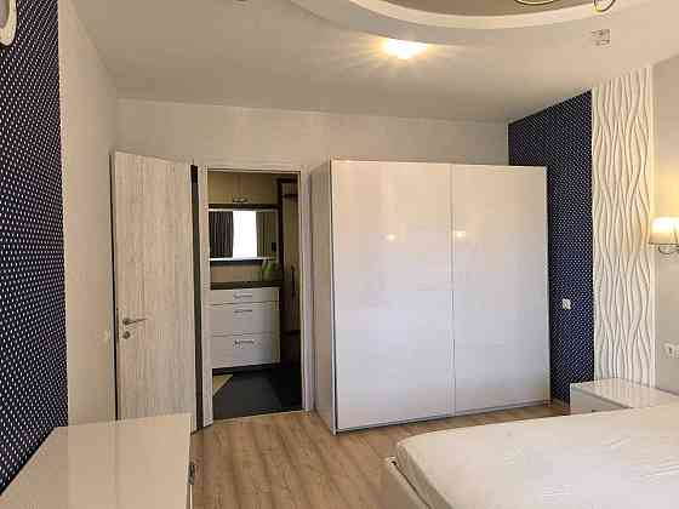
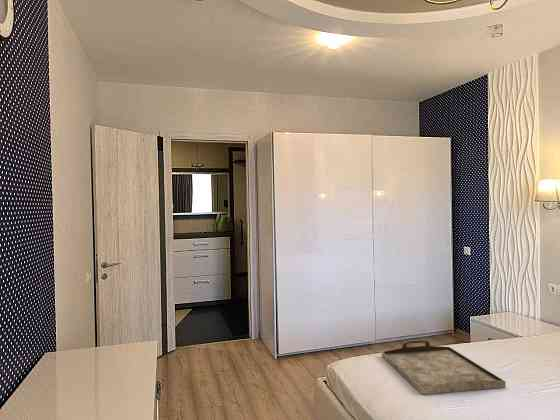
+ serving tray (437, 362)
